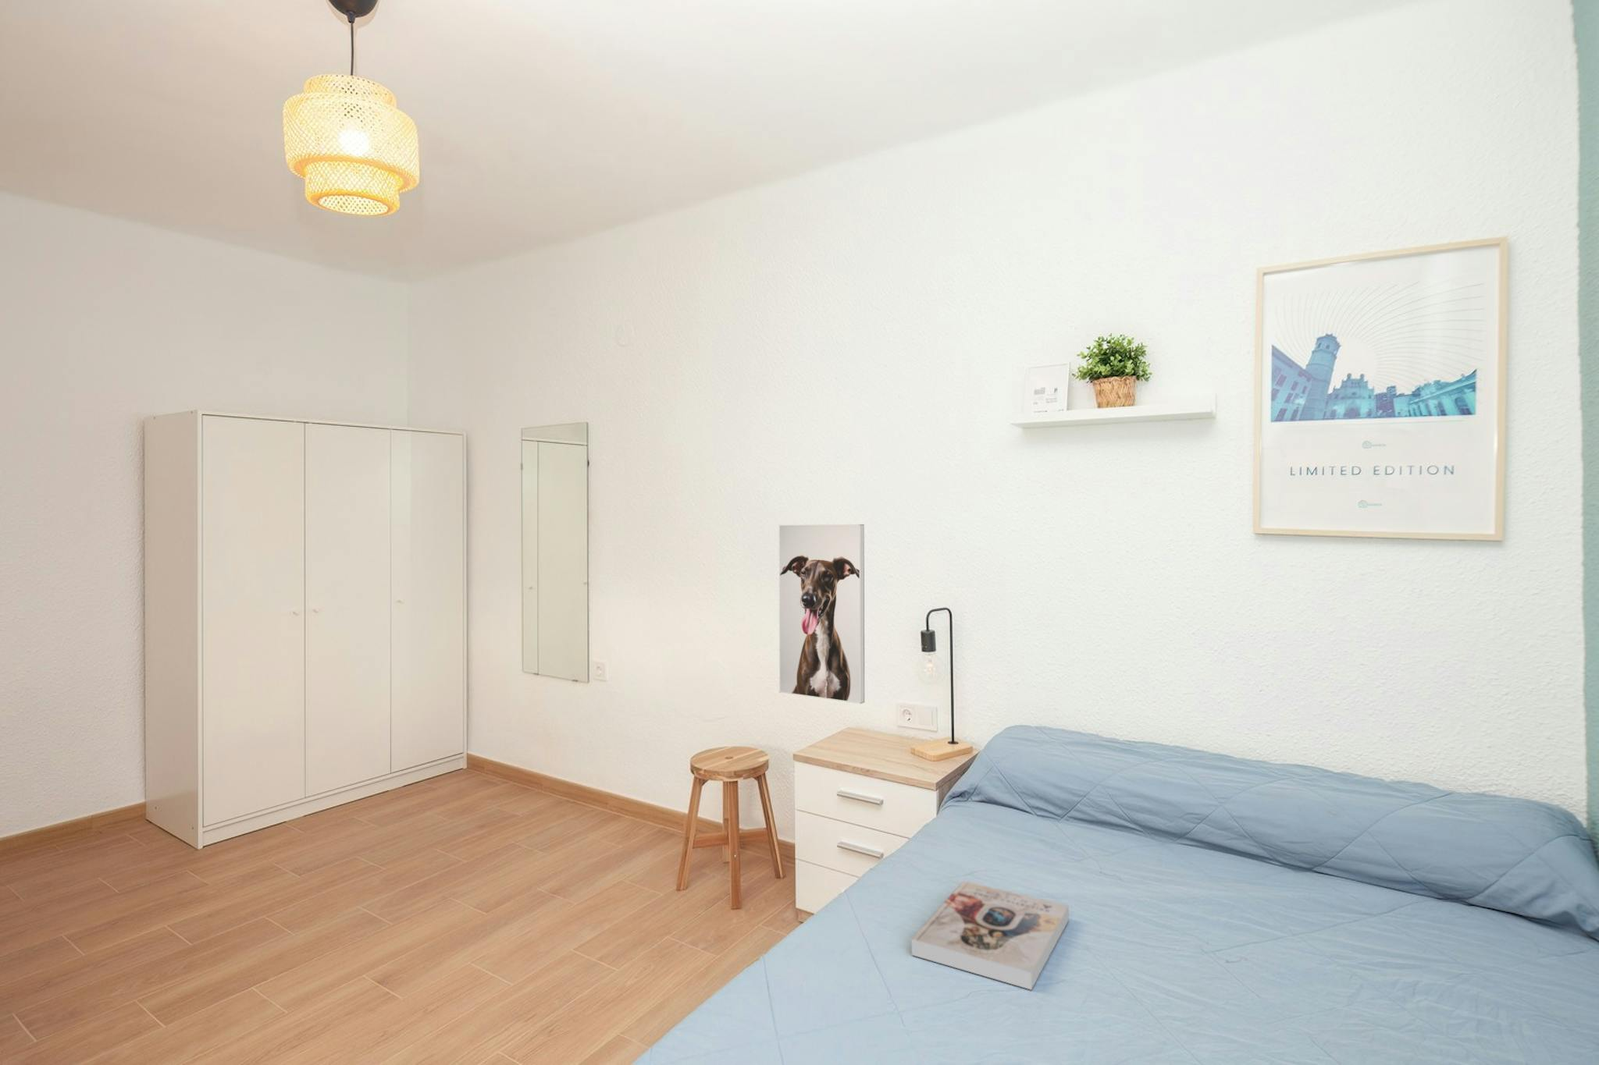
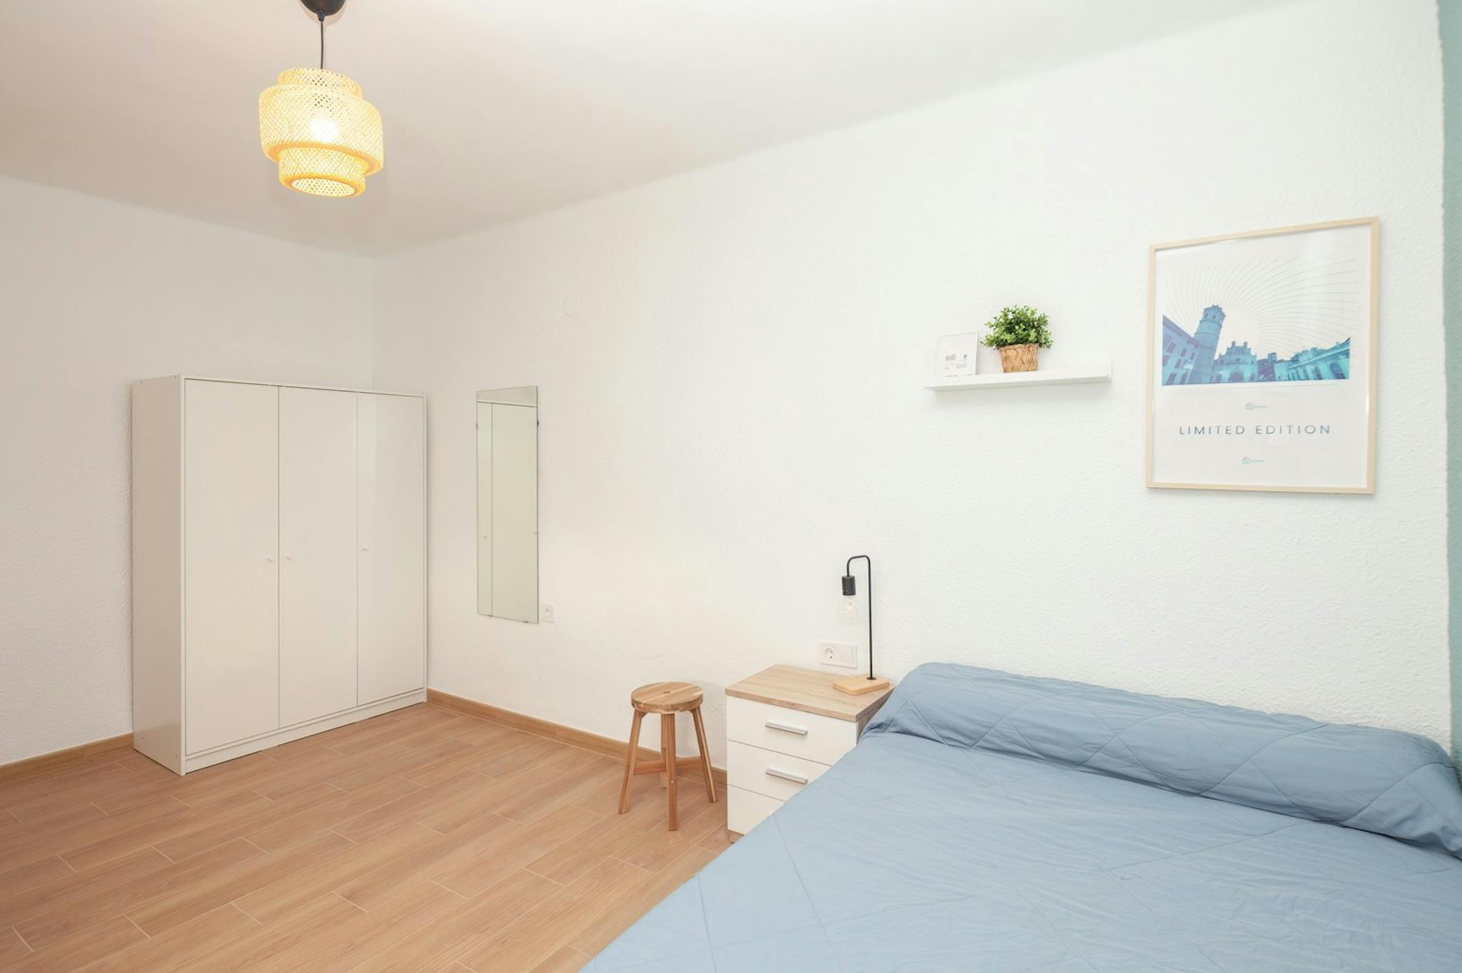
- book (993, 928)
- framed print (820, 611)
